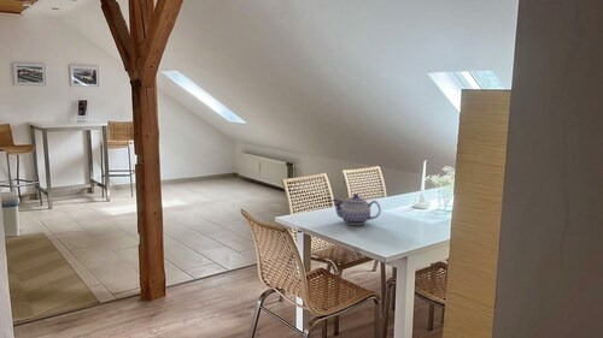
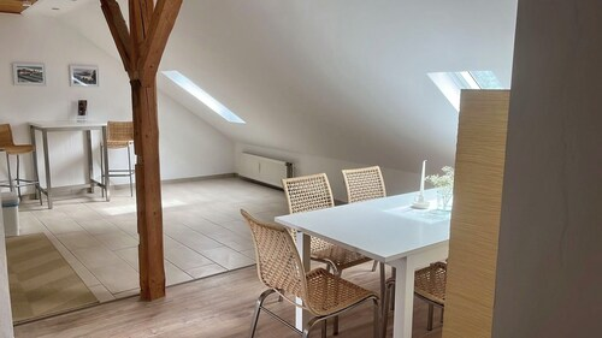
- teapot (355, 208)
